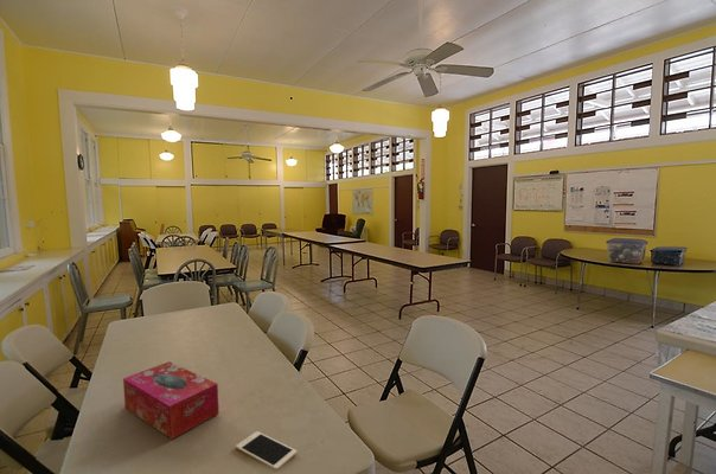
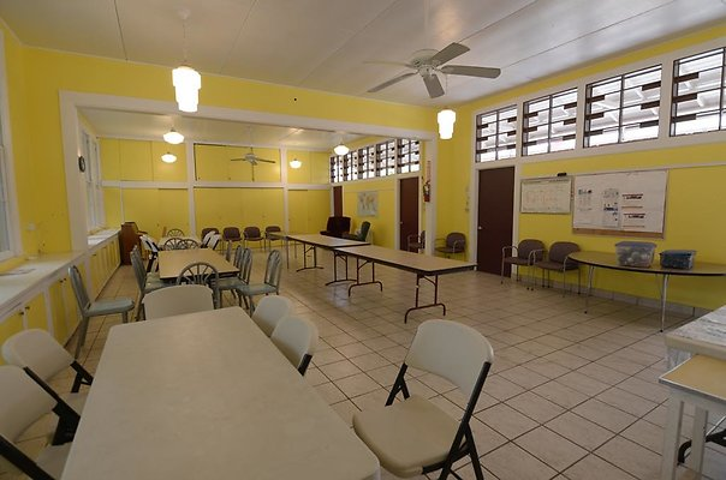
- cell phone (266, 449)
- tissue box (170, 395)
